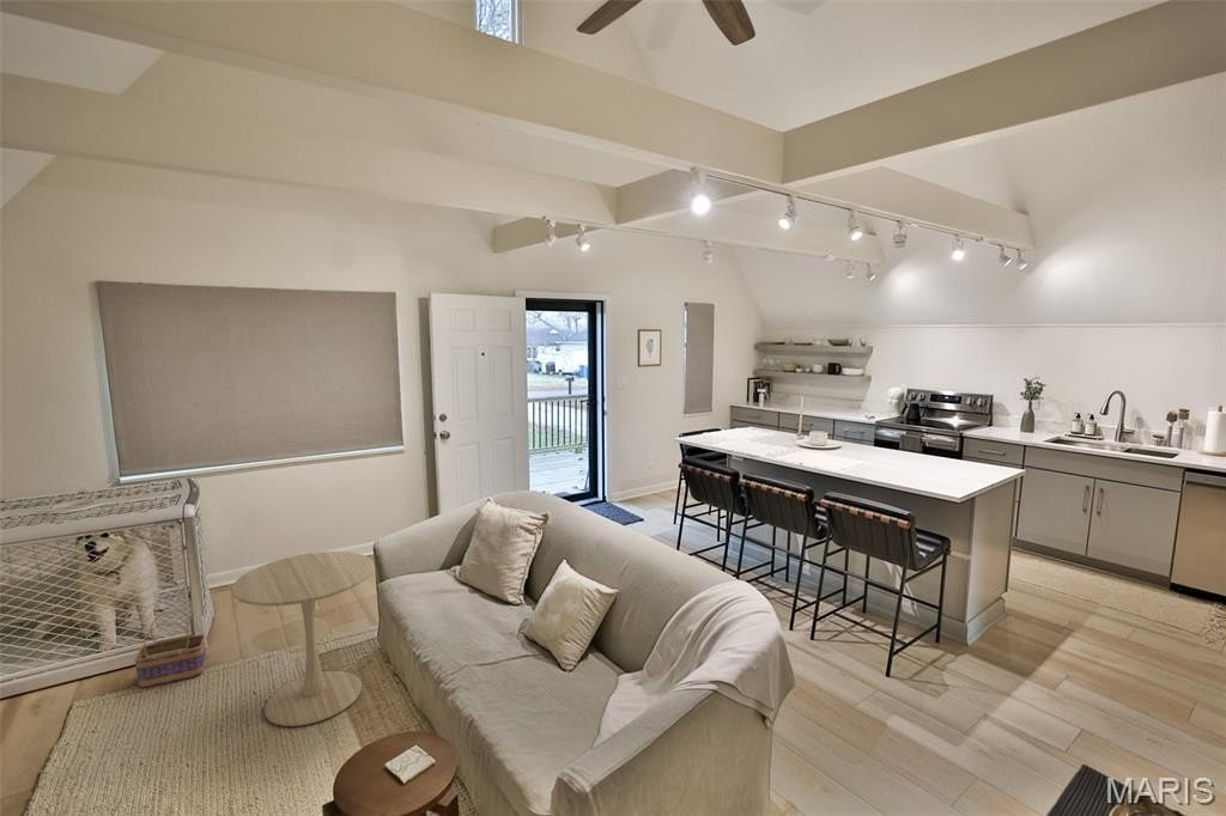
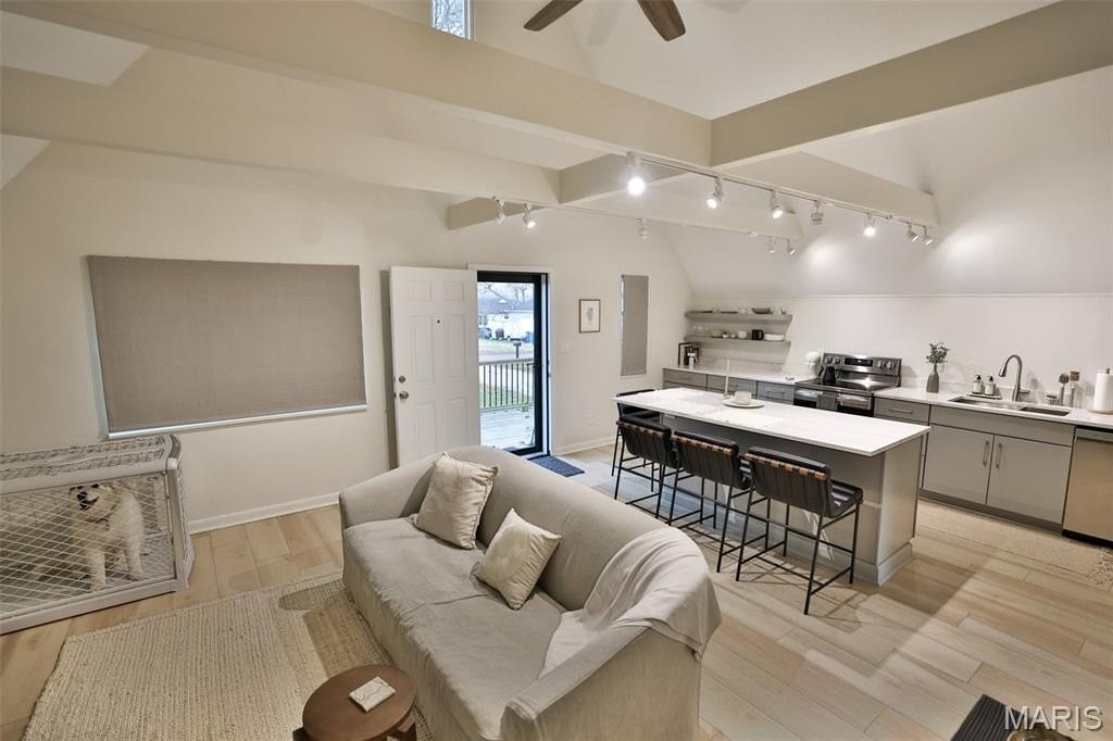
- basket (170, 646)
- side table (310, 637)
